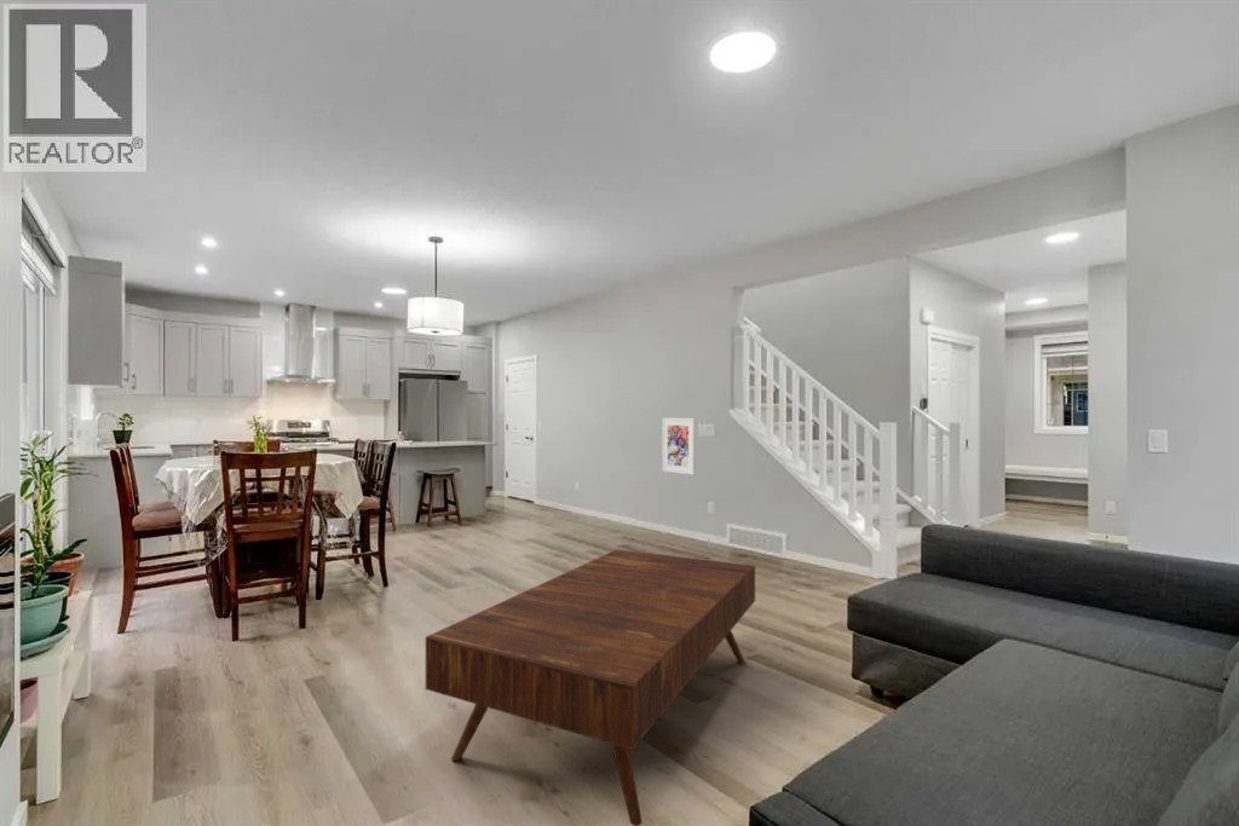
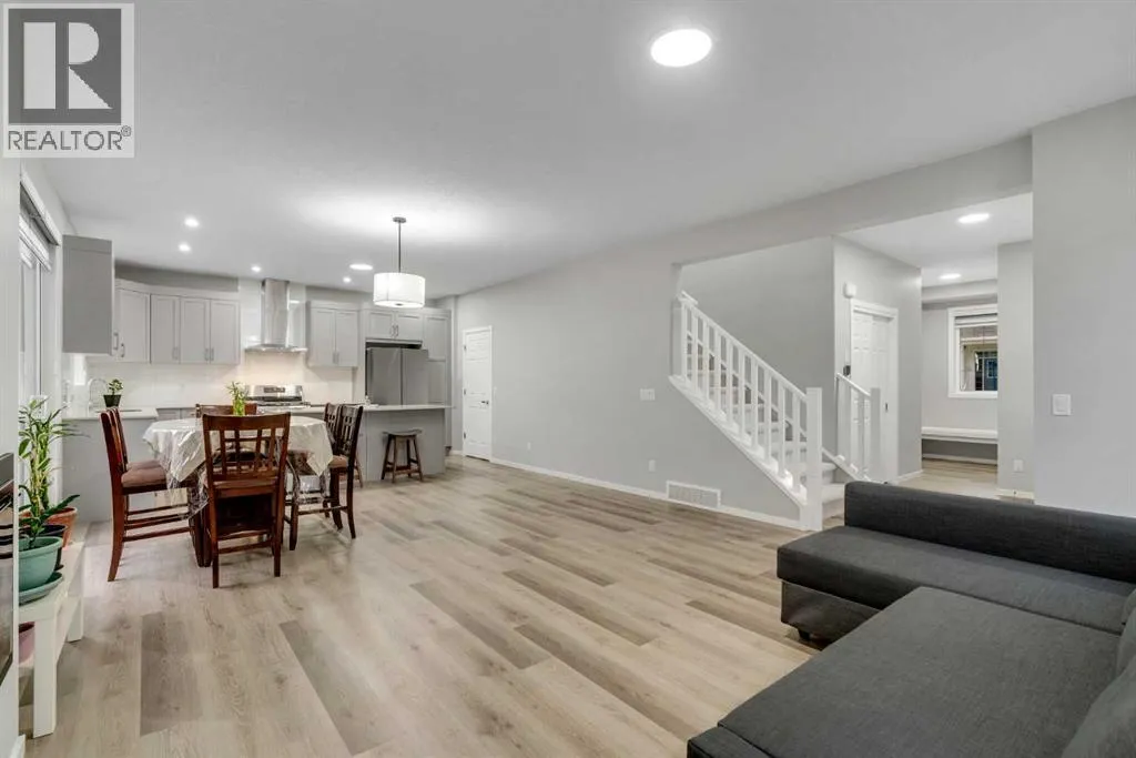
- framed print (678, 445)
- coffee table (617, 647)
